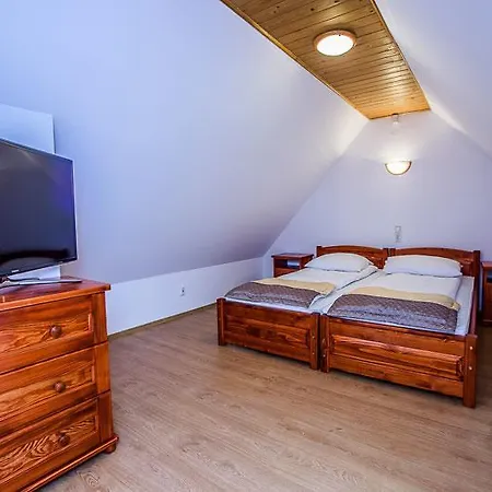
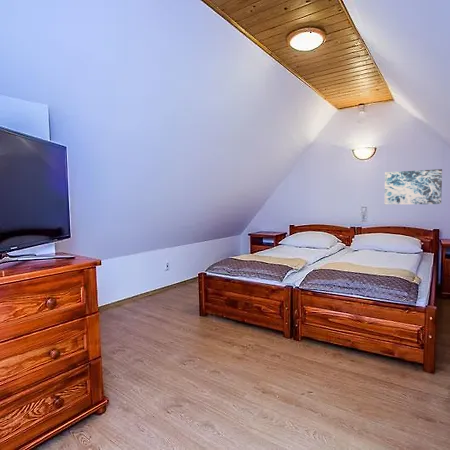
+ wall art (412, 187)
